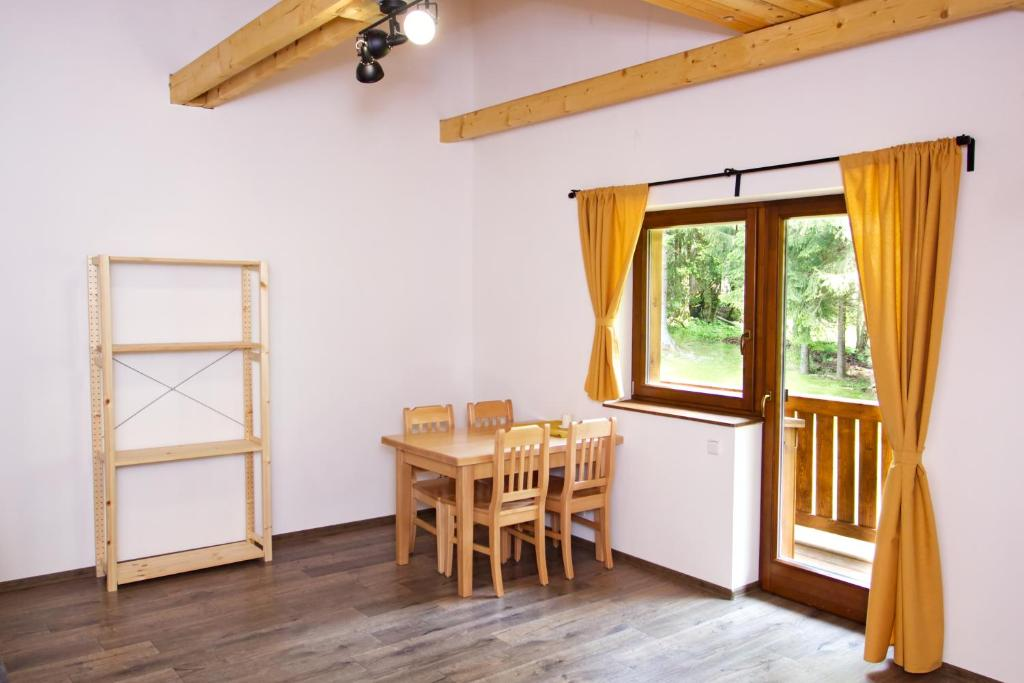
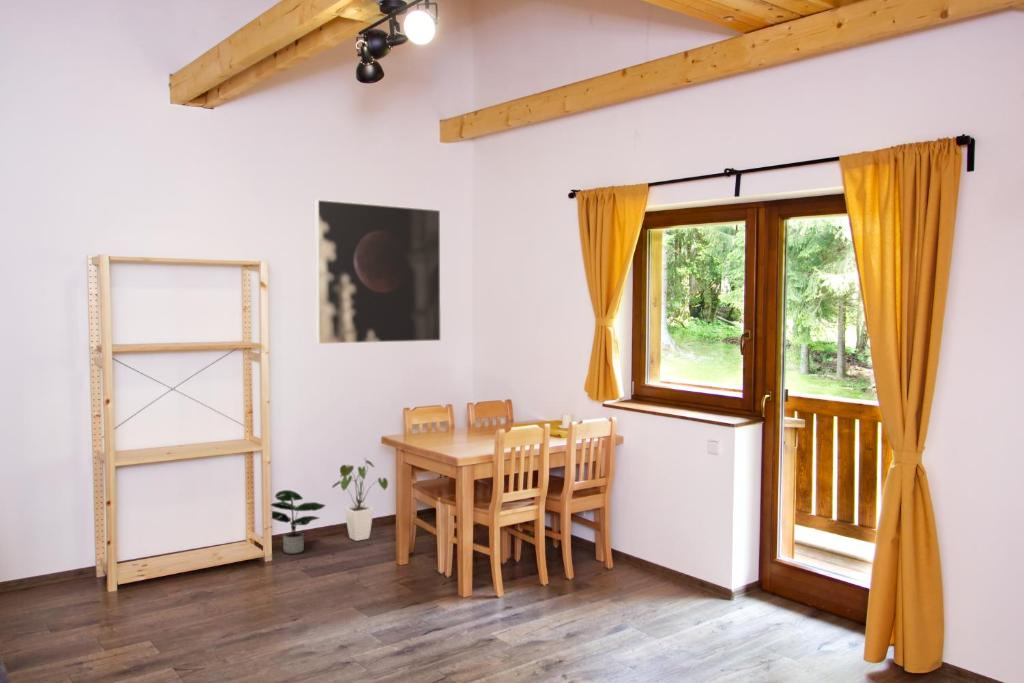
+ house plant (363, 499)
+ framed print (381, 274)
+ potted plant (296, 522)
